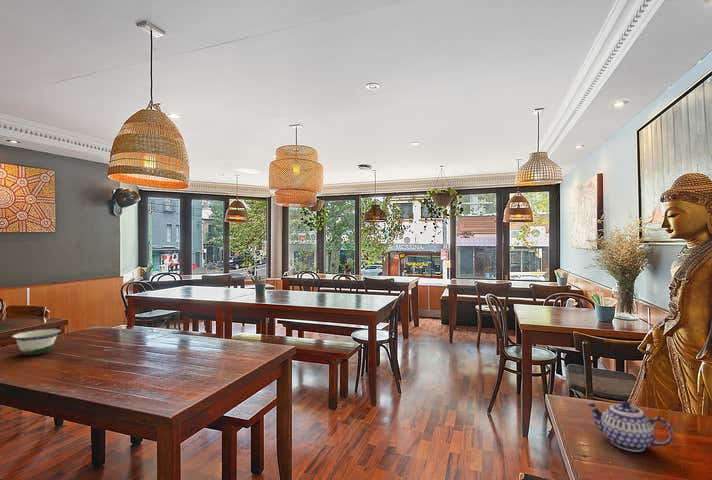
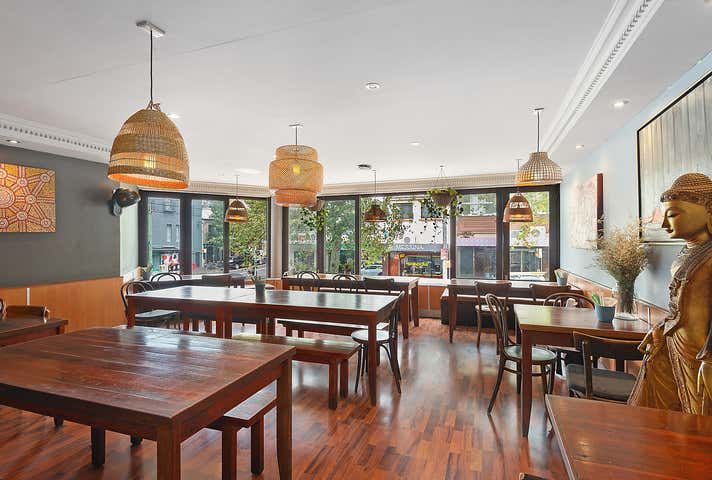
- bowl (37, 342)
- teapot (627, 422)
